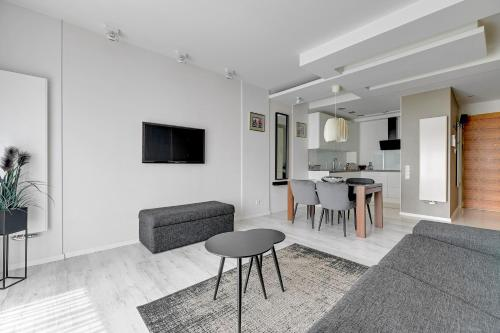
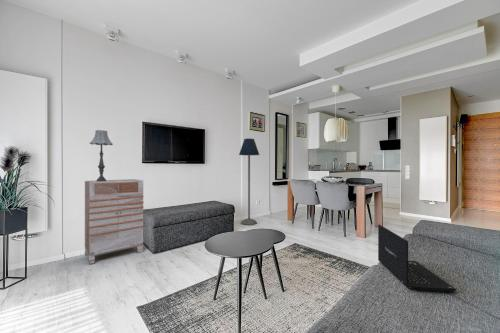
+ laptop (407, 253)
+ table lamp (101, 155)
+ dresser (114, 217)
+ floor lamp (249, 180)
